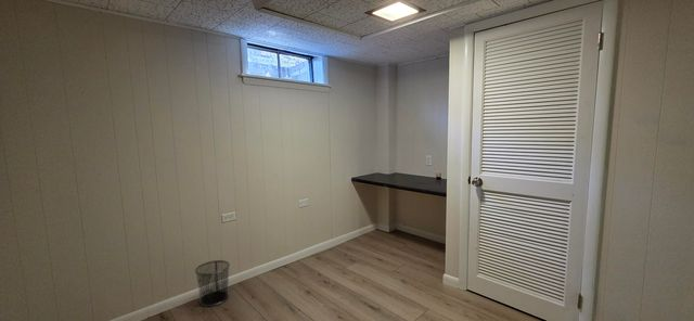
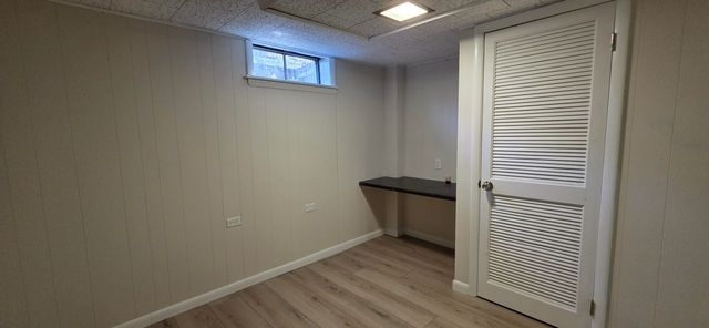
- waste bin (213, 282)
